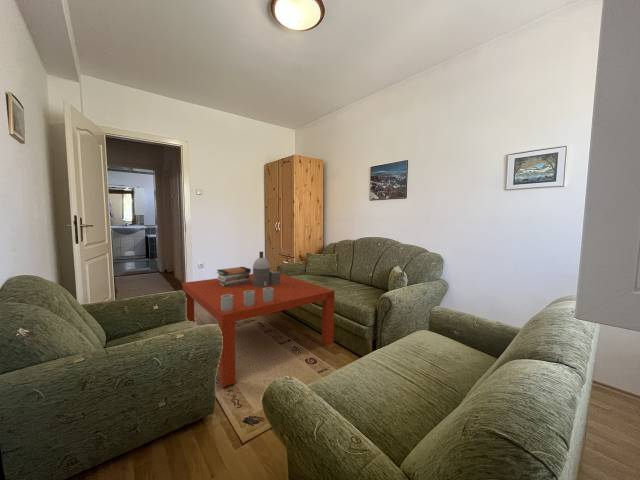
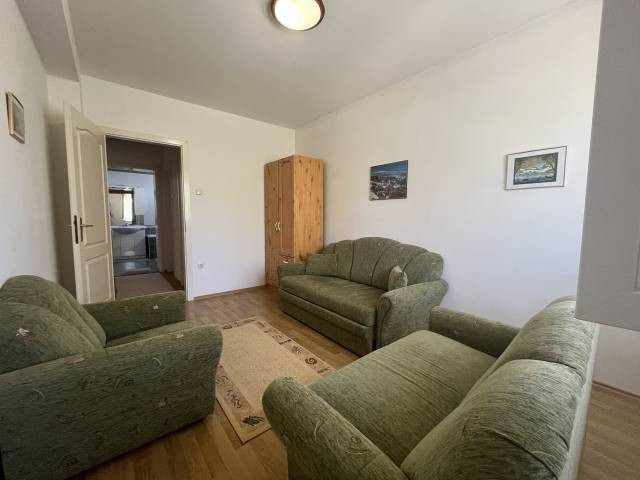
- coffee table (255, 295)
- book stack (234, 276)
